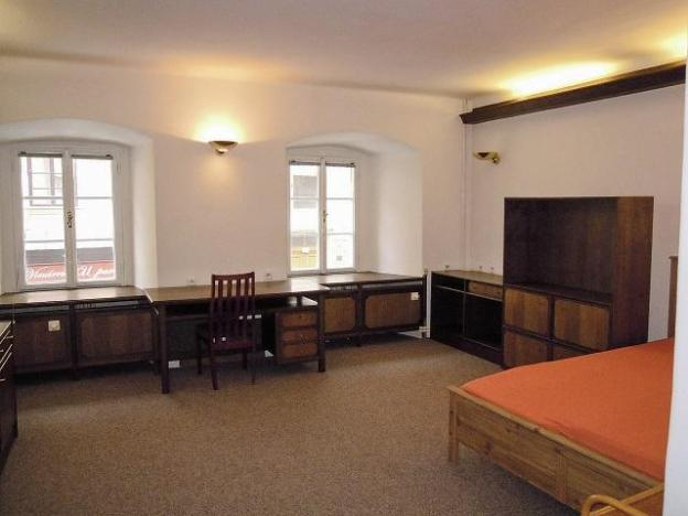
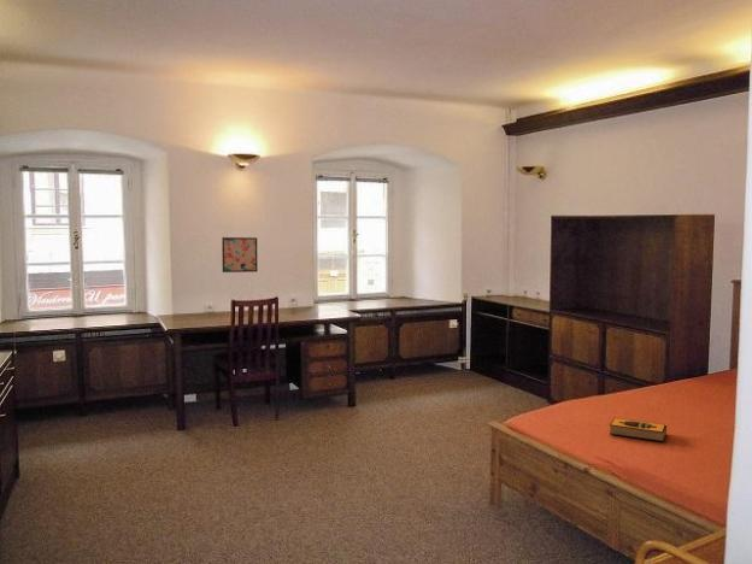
+ hardback book (638, 428)
+ wall art (240, 254)
